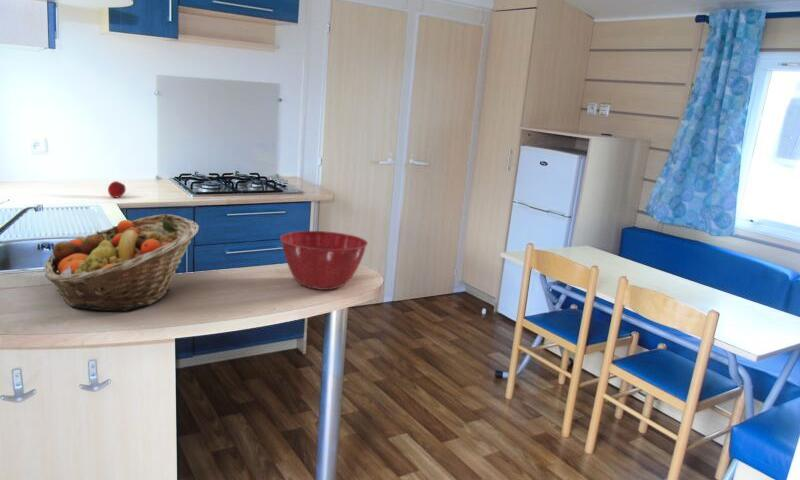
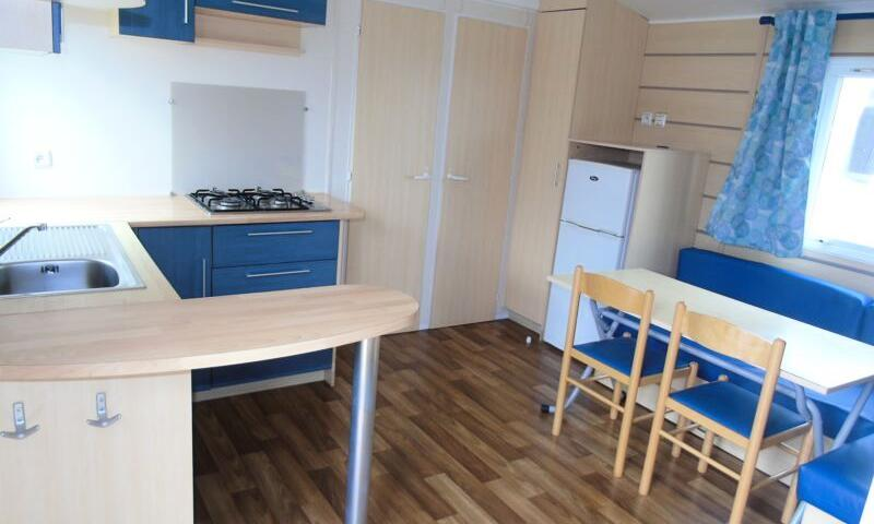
- peach (116, 189)
- mixing bowl (322, 261)
- fruit basket (123, 257)
